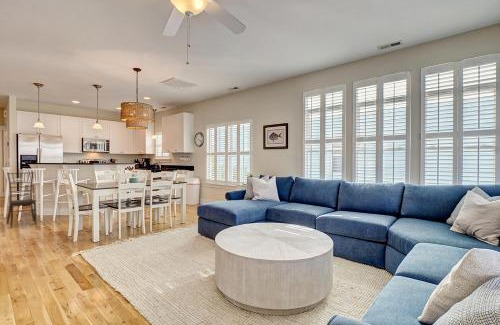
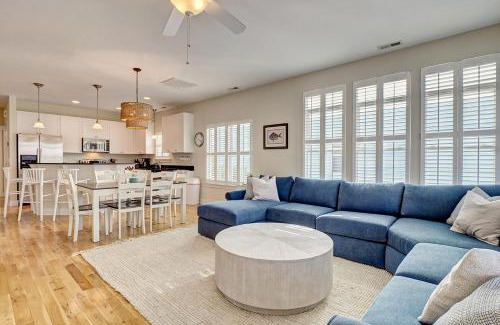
- dining chair (22, 200)
